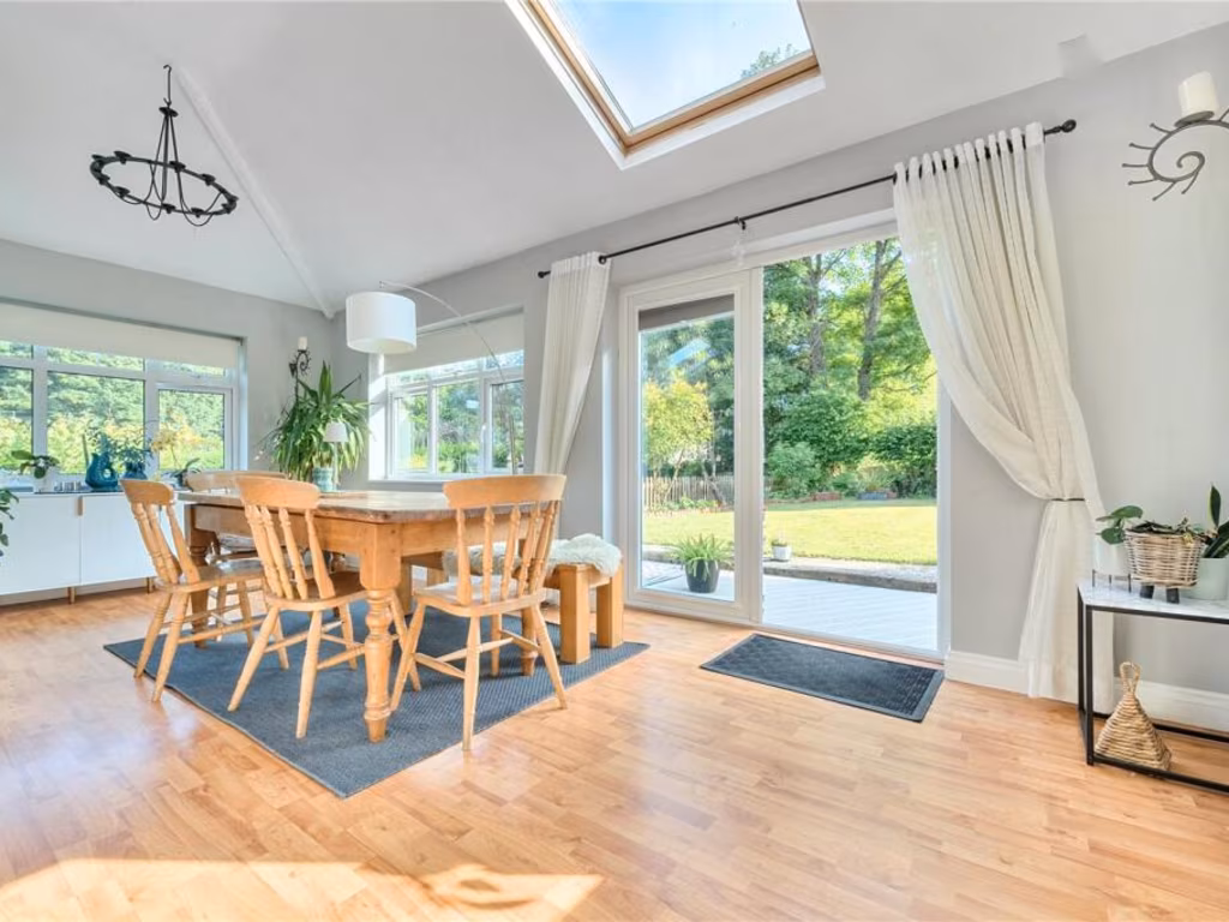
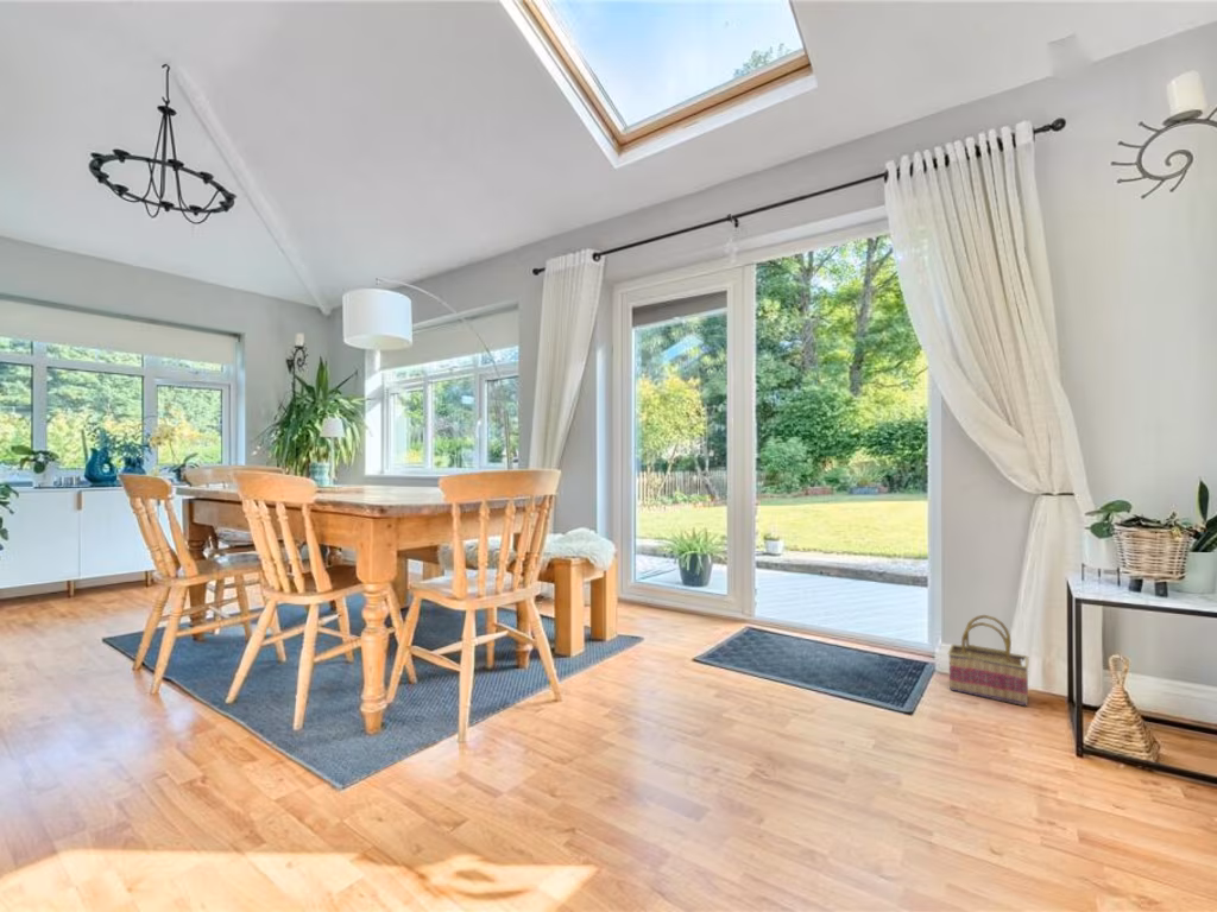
+ basket (988, 656)
